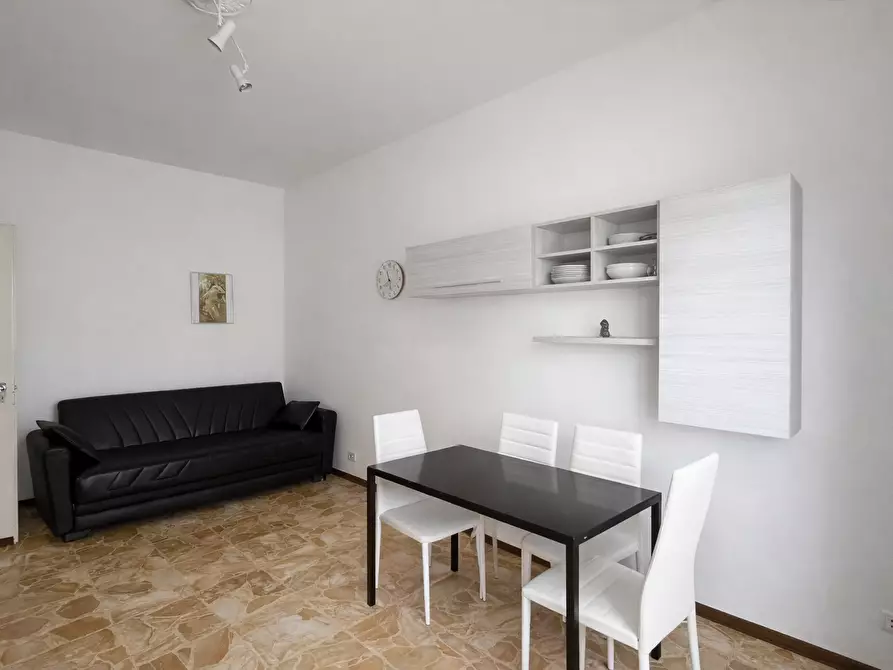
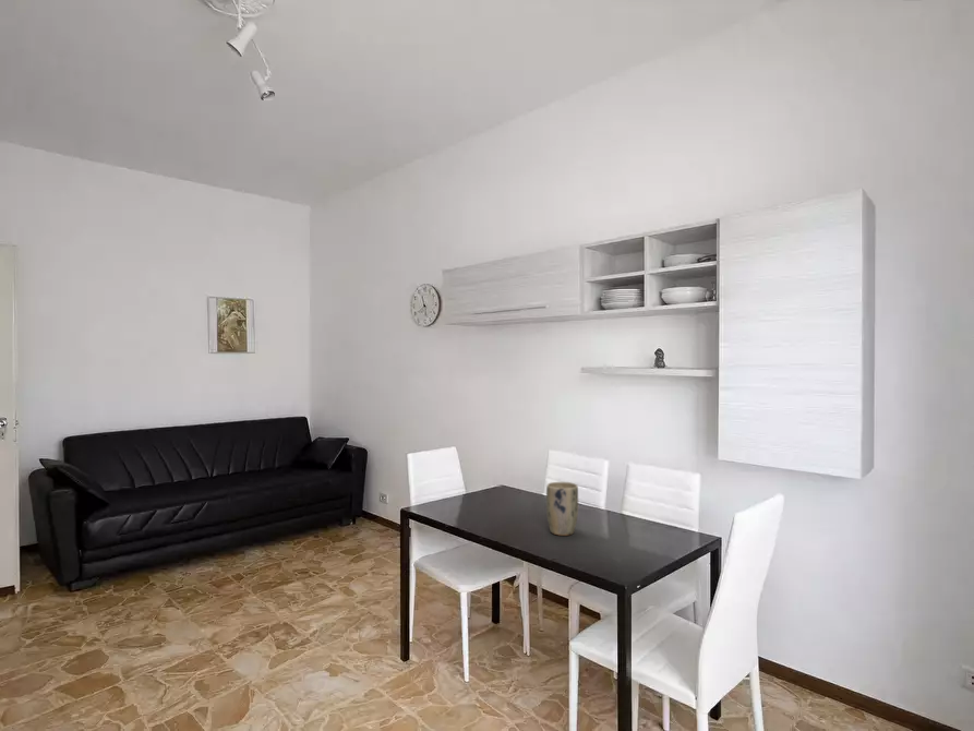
+ plant pot (562, 508)
